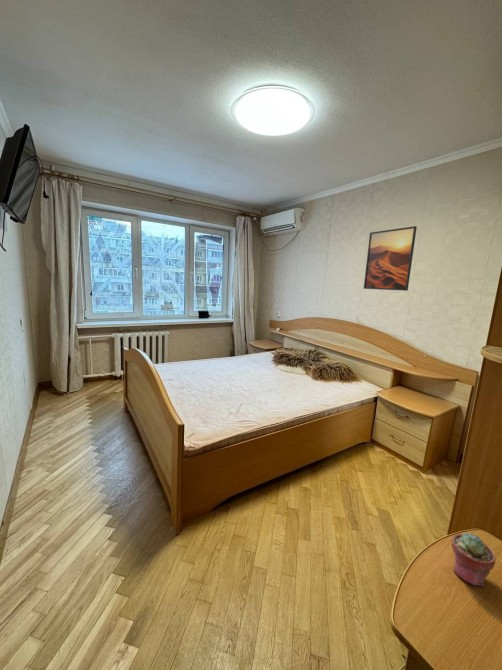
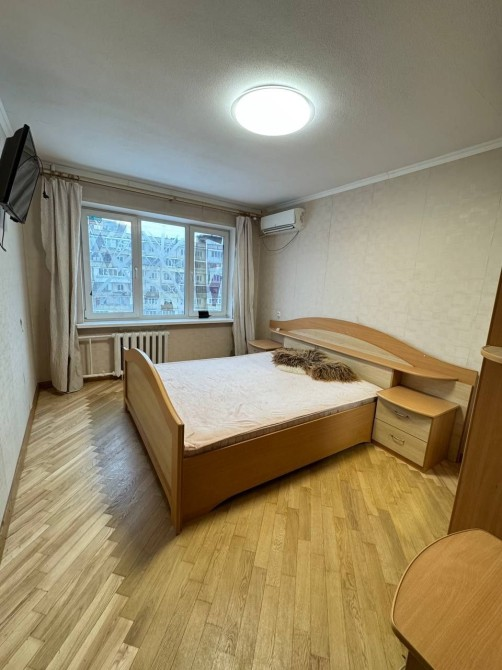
- potted succulent (471, 555)
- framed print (387, 260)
